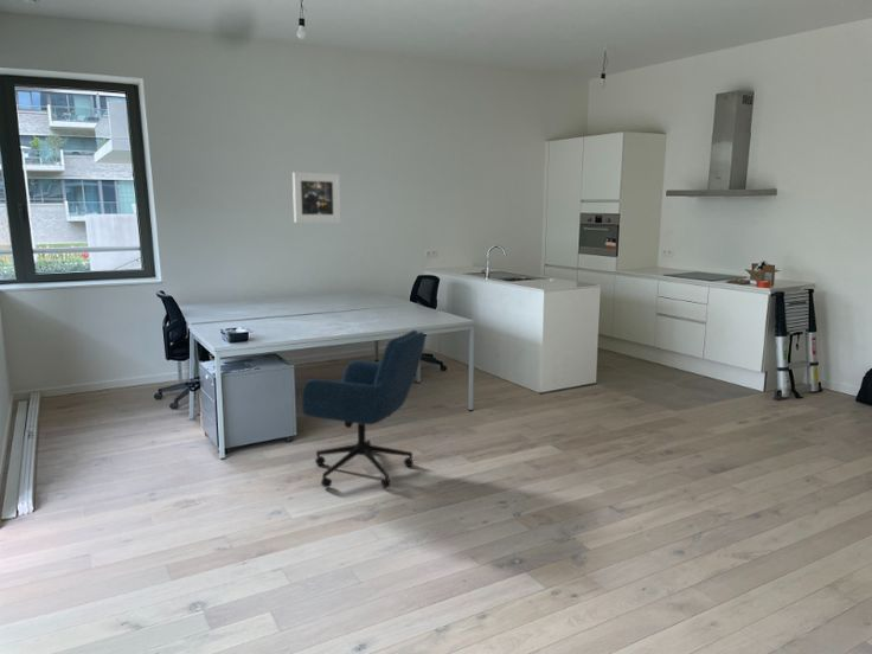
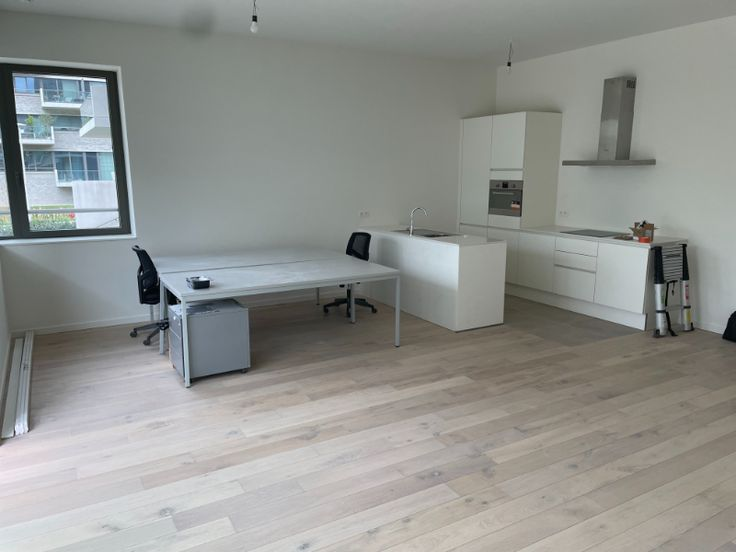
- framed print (316, 198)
- office chair (364, 403)
